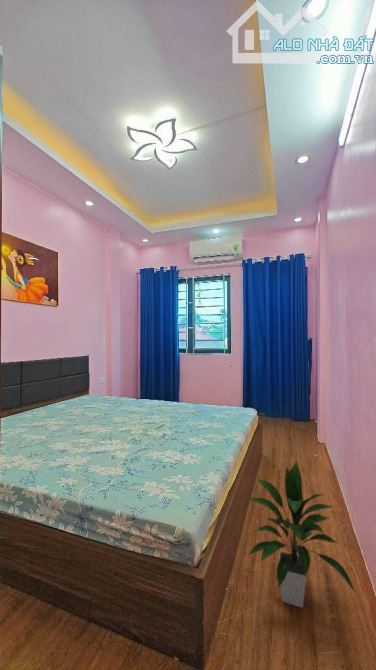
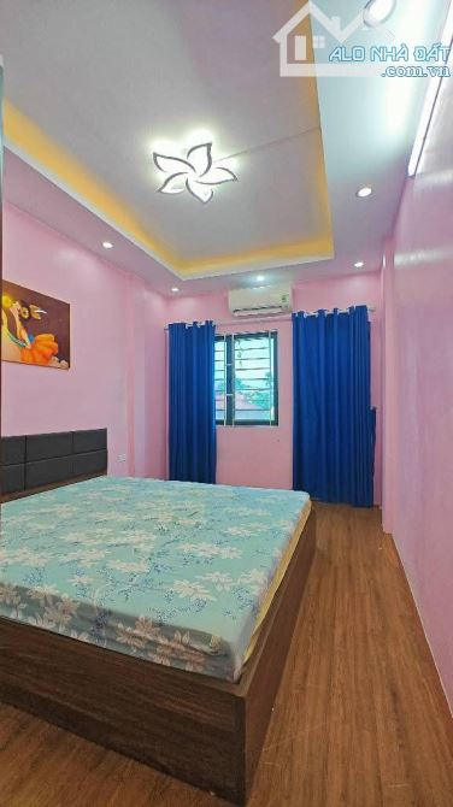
- indoor plant (296, 535)
